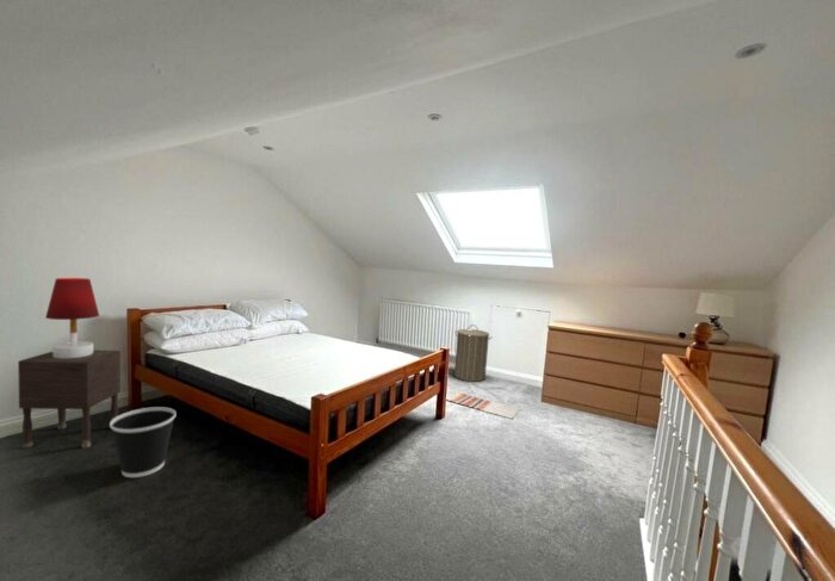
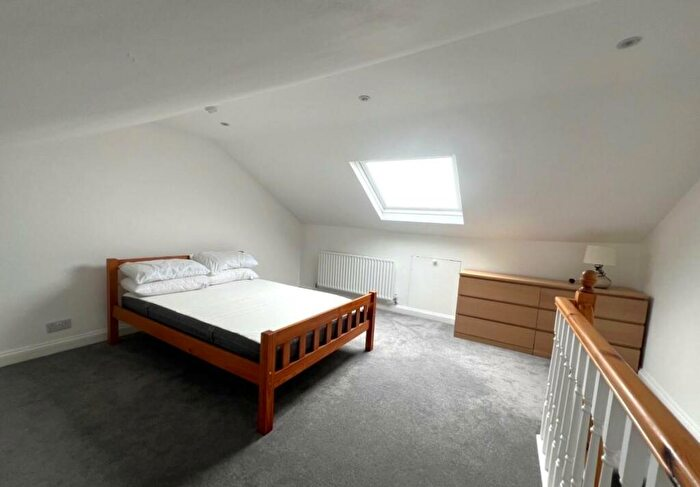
- laundry hamper (471, 351)
- rug (482, 403)
- wastebasket (143, 443)
- nightstand (74, 395)
- table lamp (73, 316)
